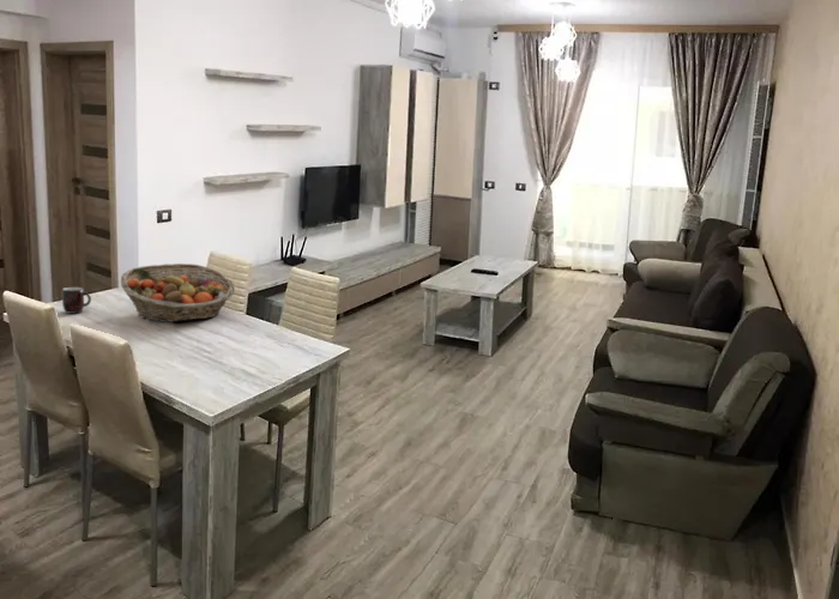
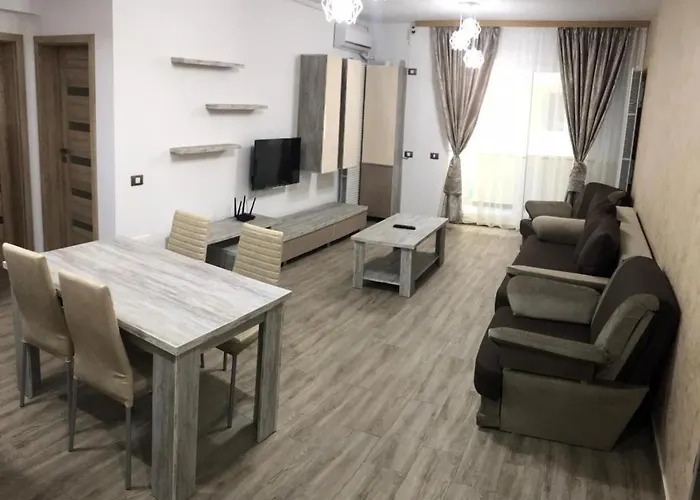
- fruit basket (179, 291)
- mug (77, 300)
